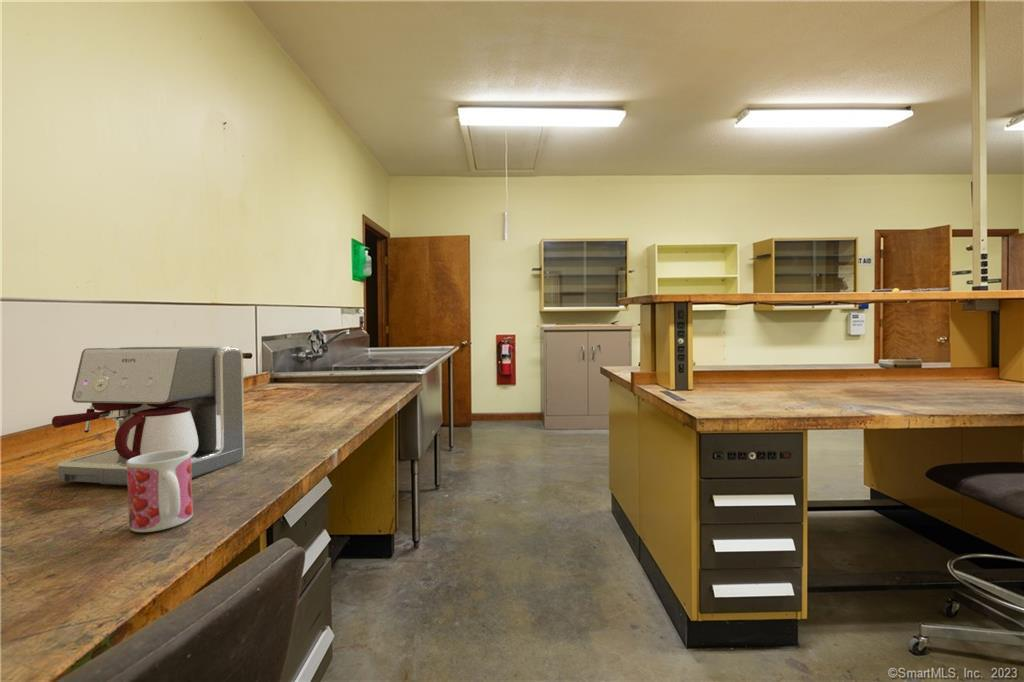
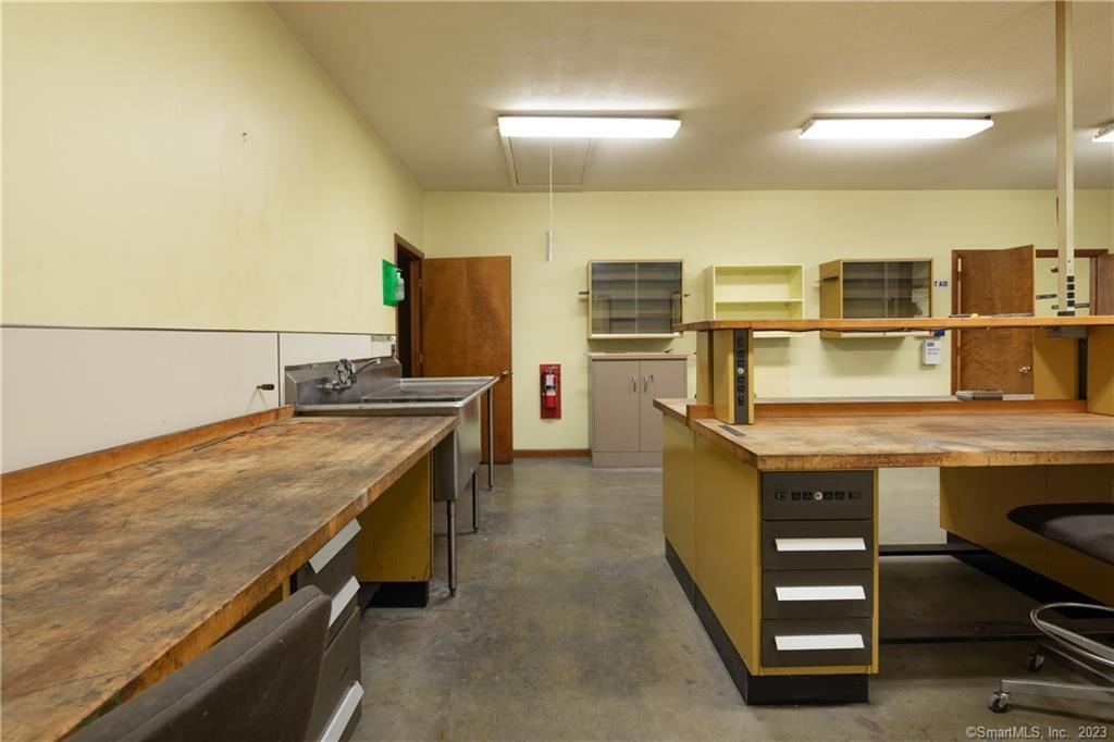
- coffee maker (157, 408)
- mug (161, 492)
